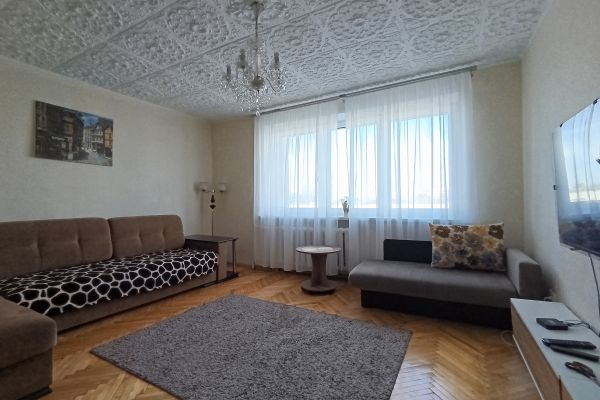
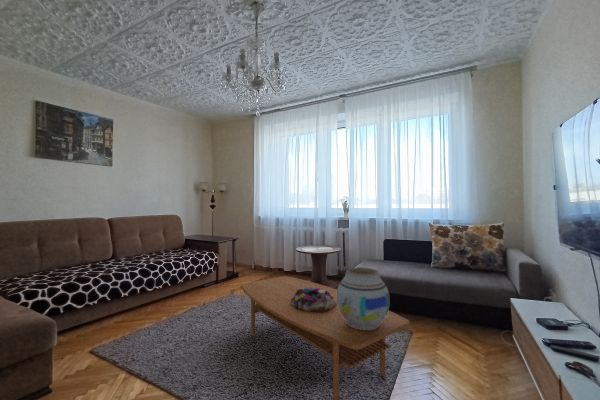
+ coffee table (309, 326)
+ vase (362, 296)
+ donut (313, 296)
